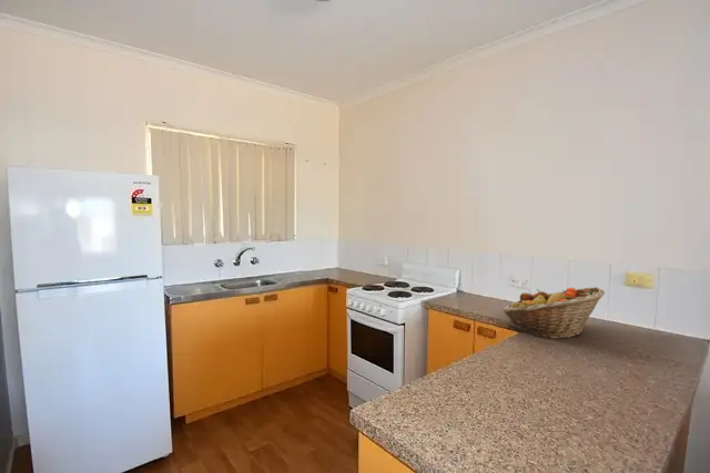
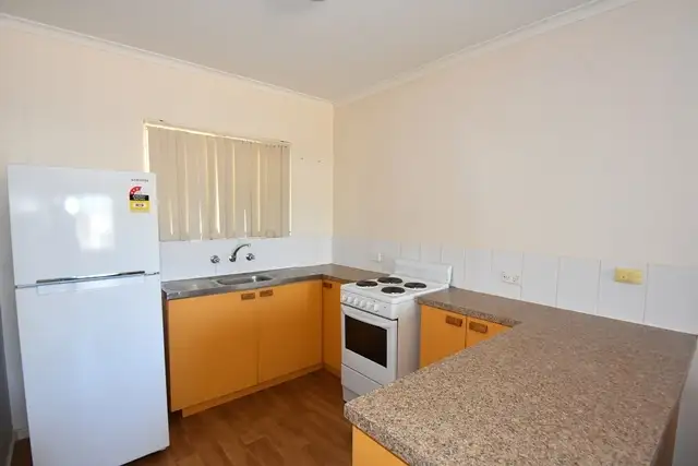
- fruit basket (551, 307)
